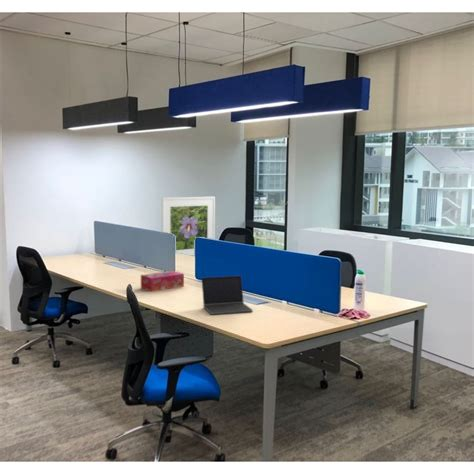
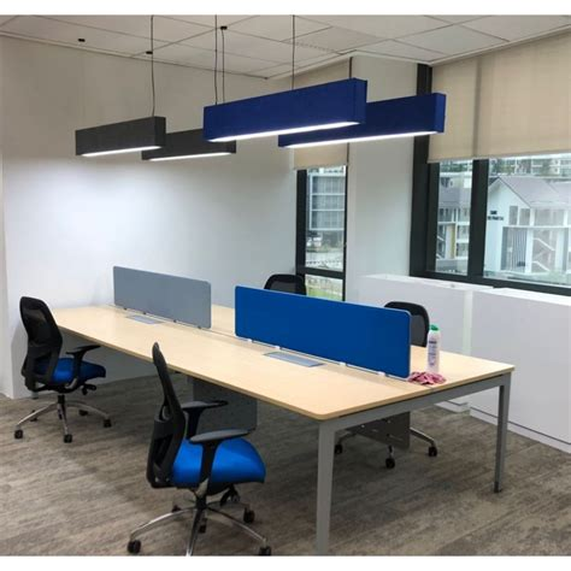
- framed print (189, 227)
- tissue box (162, 280)
- laptop computer (226, 294)
